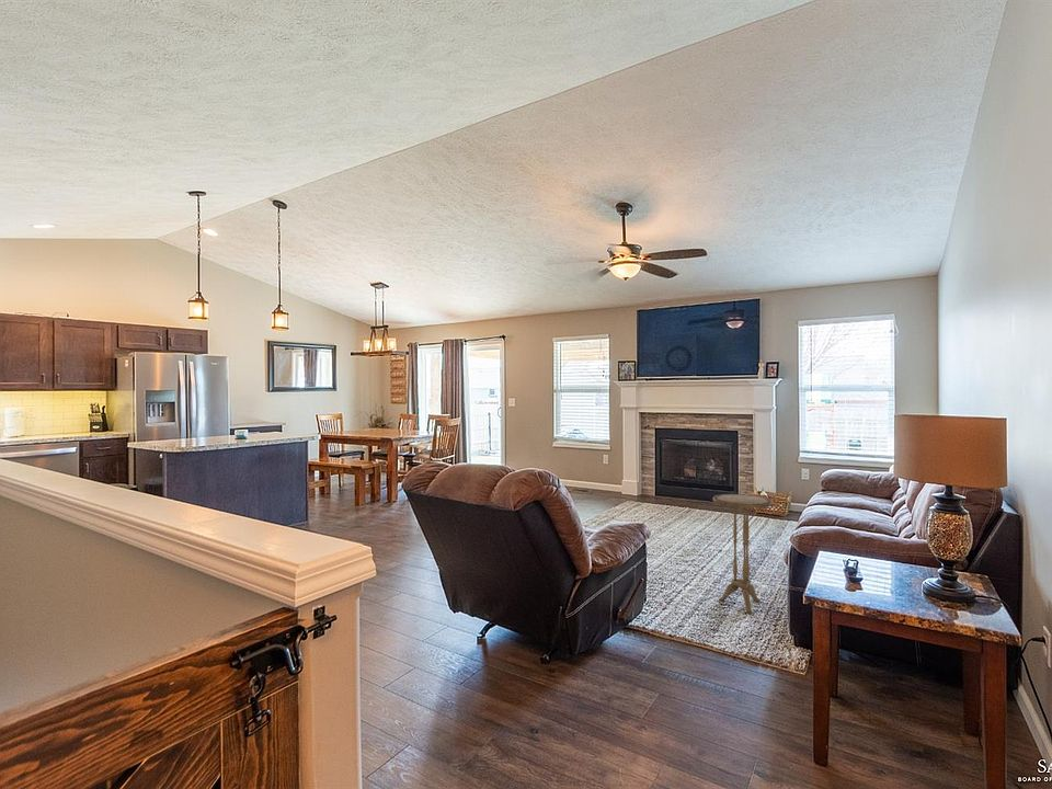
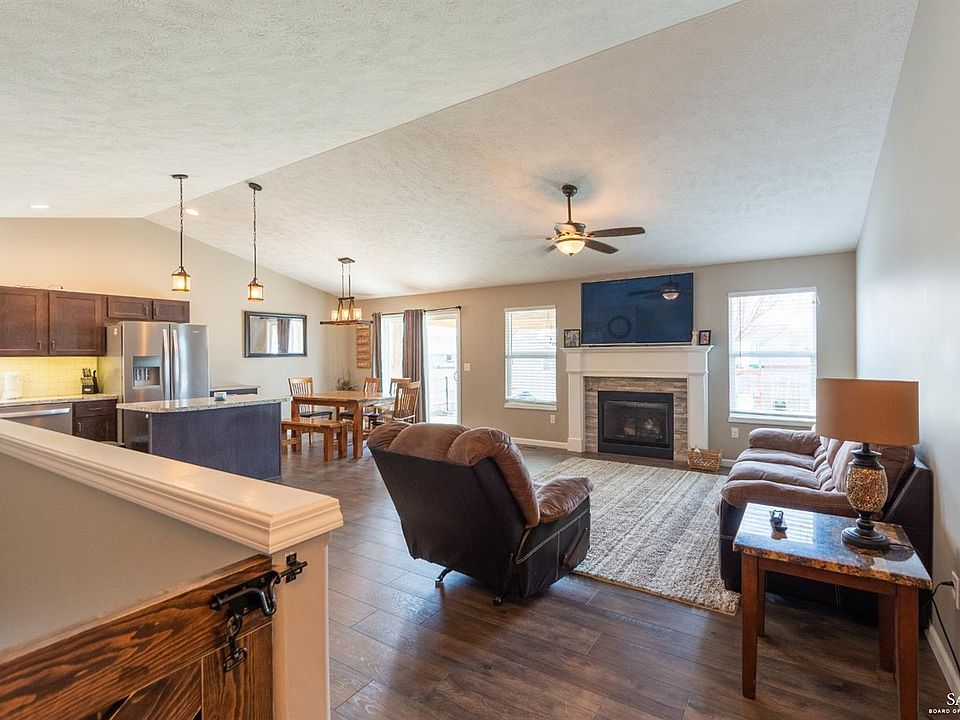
- side table (744, 551)
